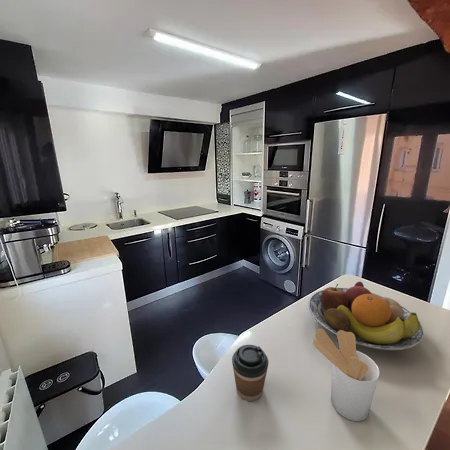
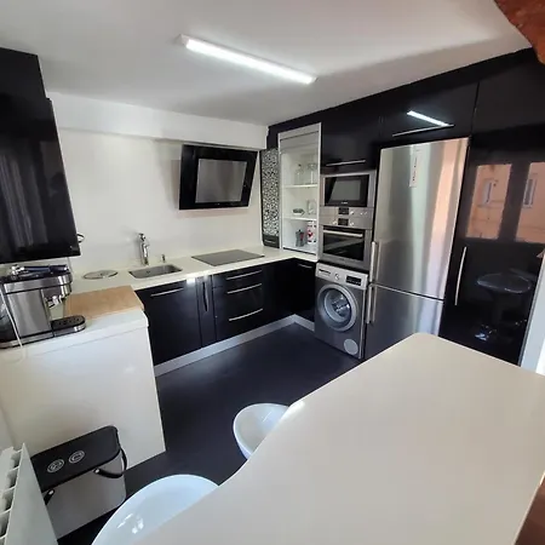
- utensil holder (341, 371)
- fruit bowl (361, 308)
- coffee cup (249, 370)
